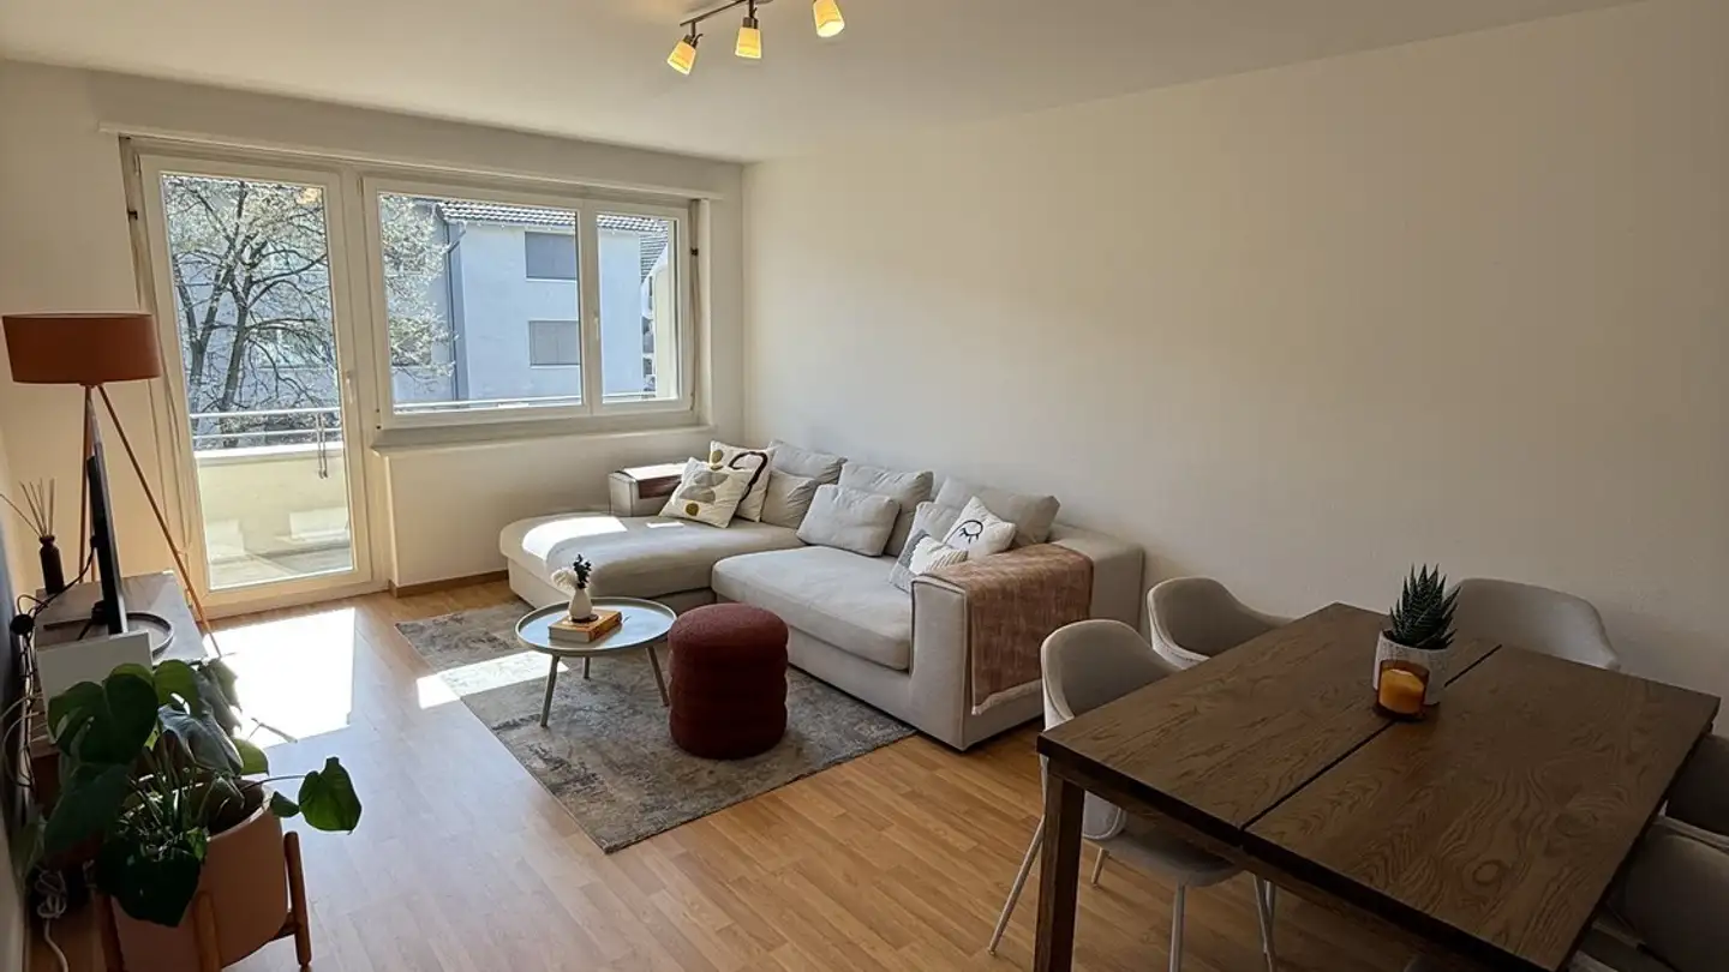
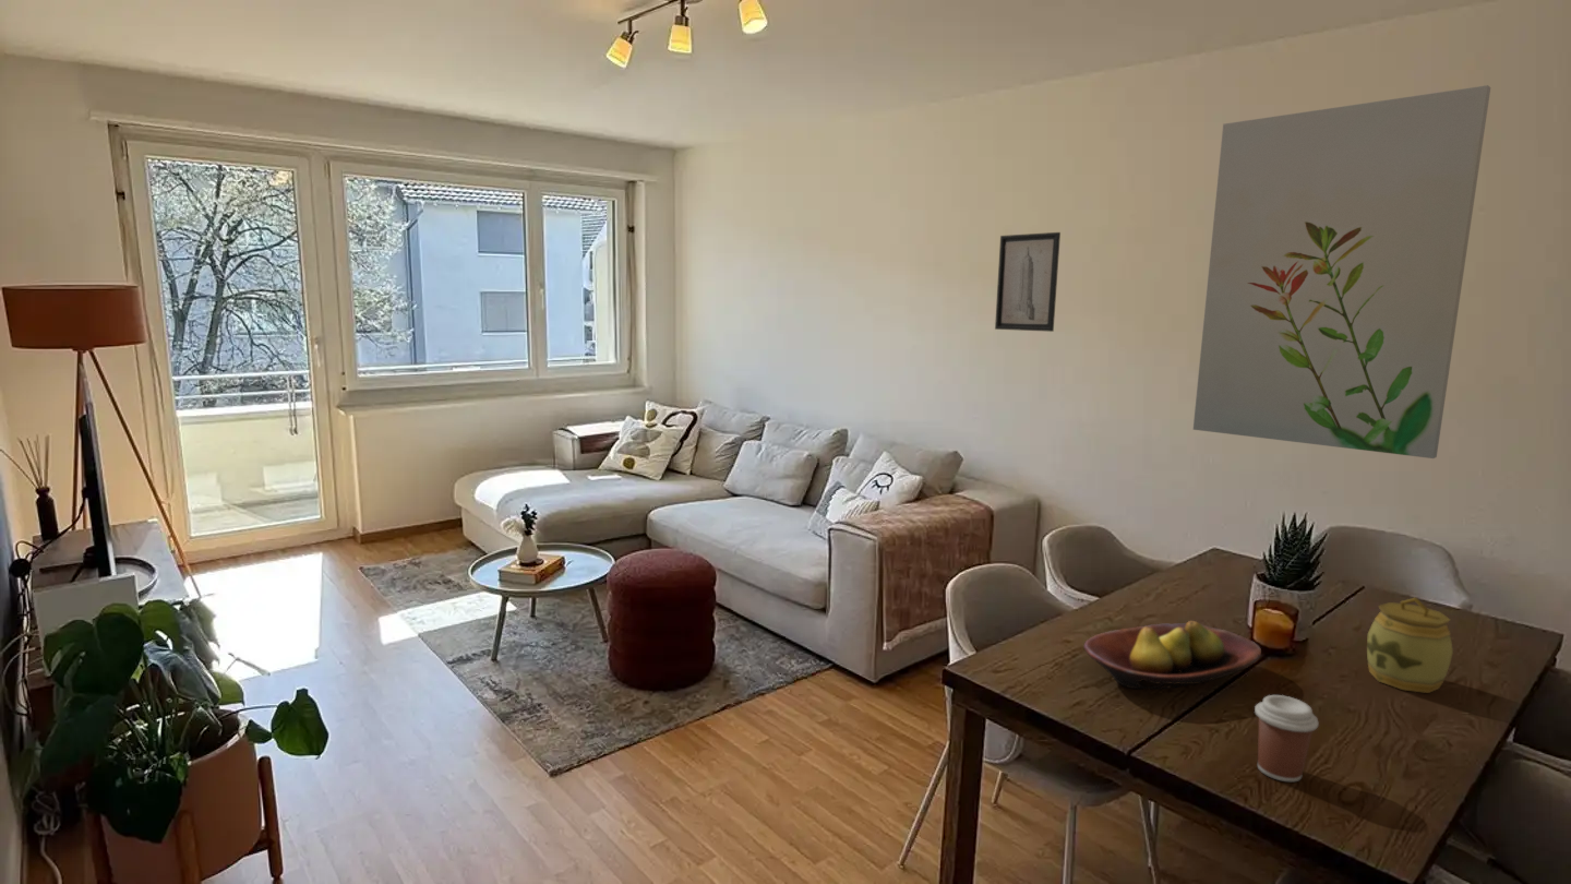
+ coffee cup (1283, 738)
+ jar (1410, 638)
+ fruit bowl (1171, 649)
+ wall art (1026, 282)
+ wall art (1322, 279)
